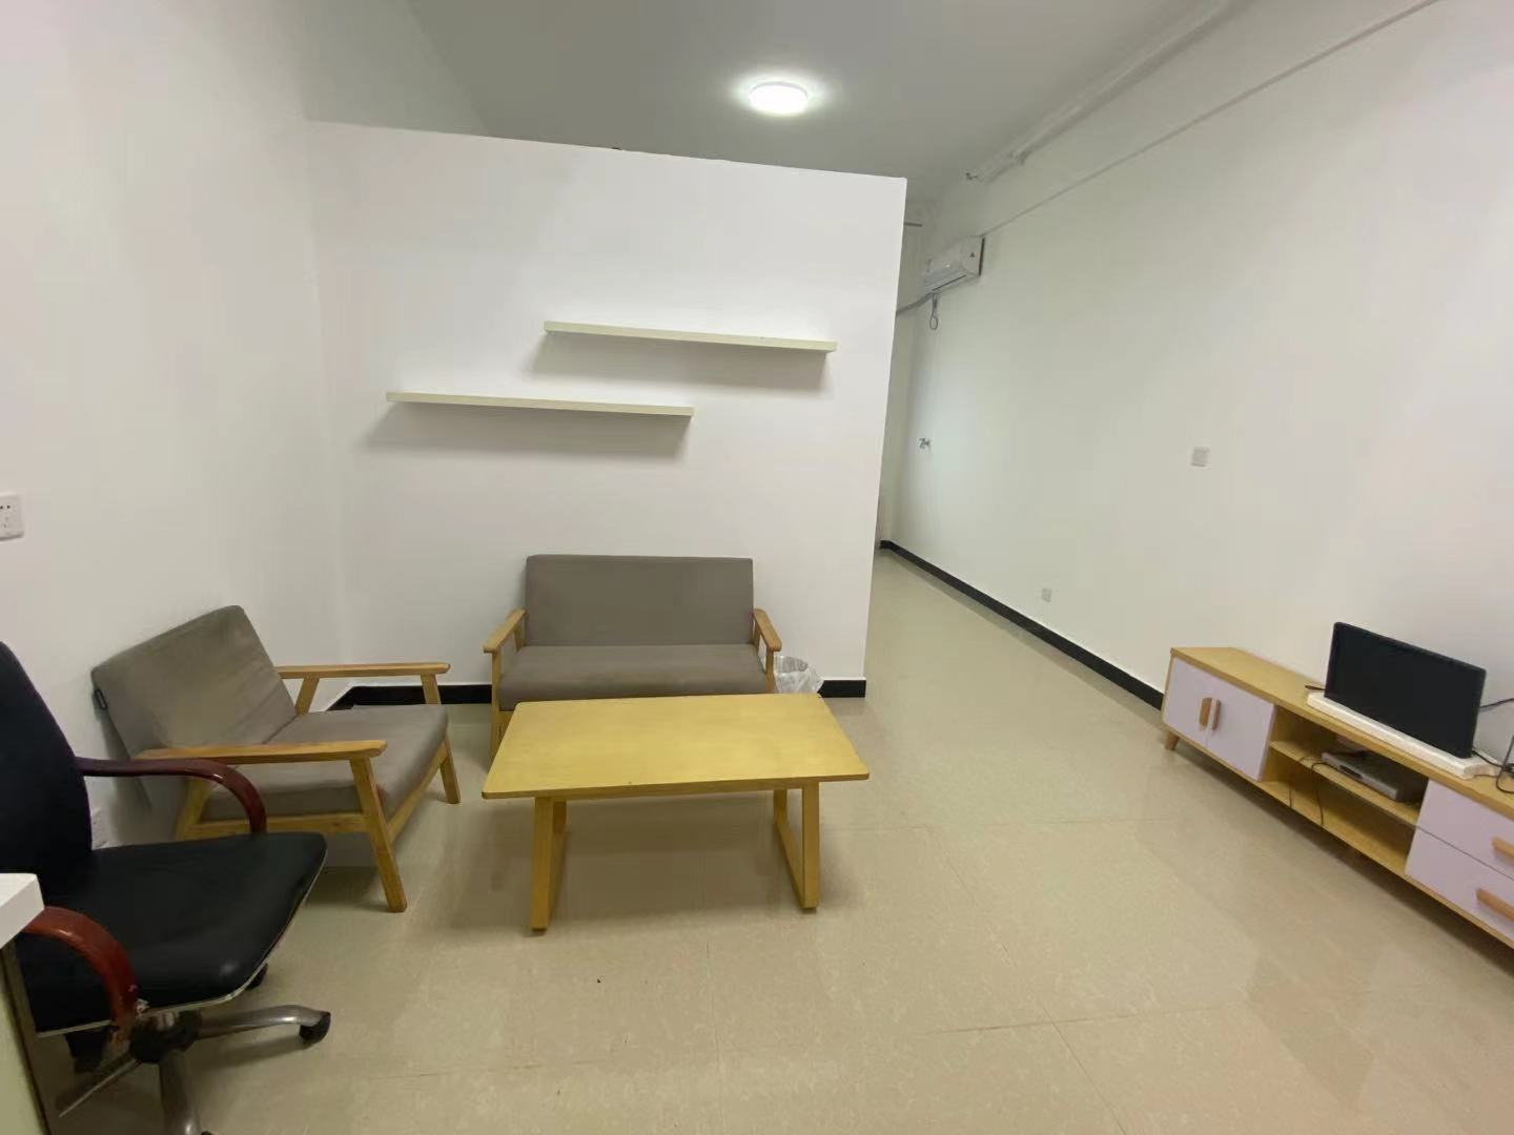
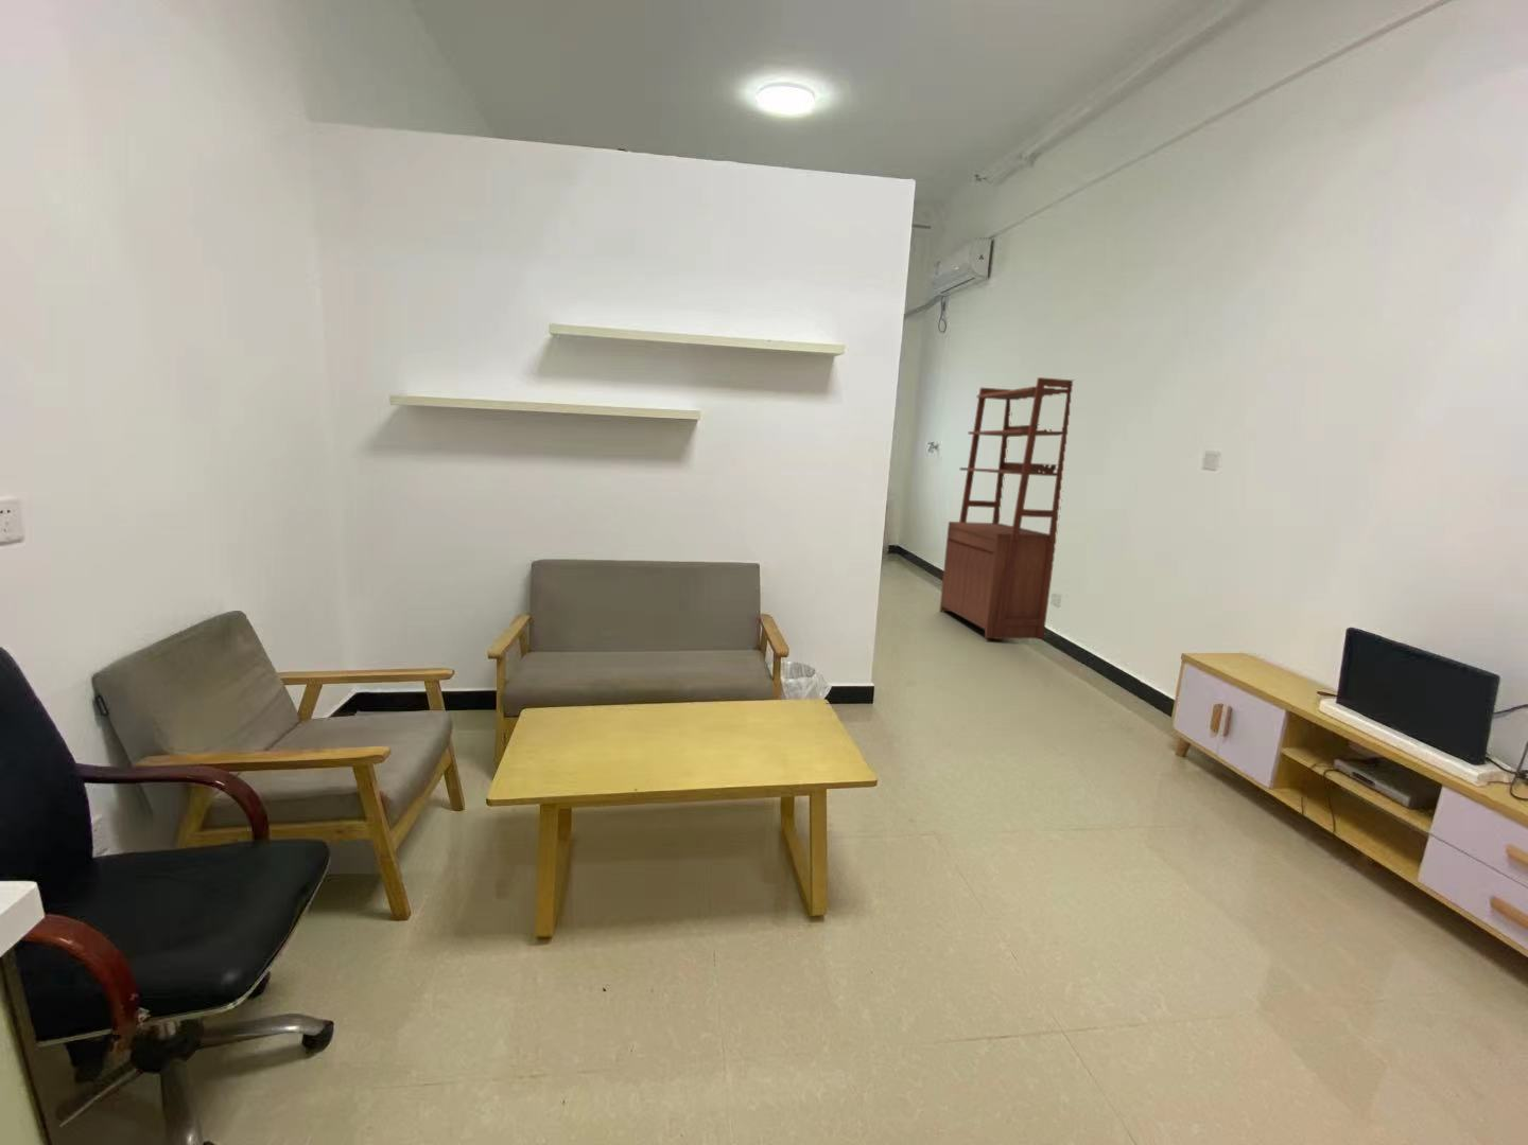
+ bookshelf (999, 508)
